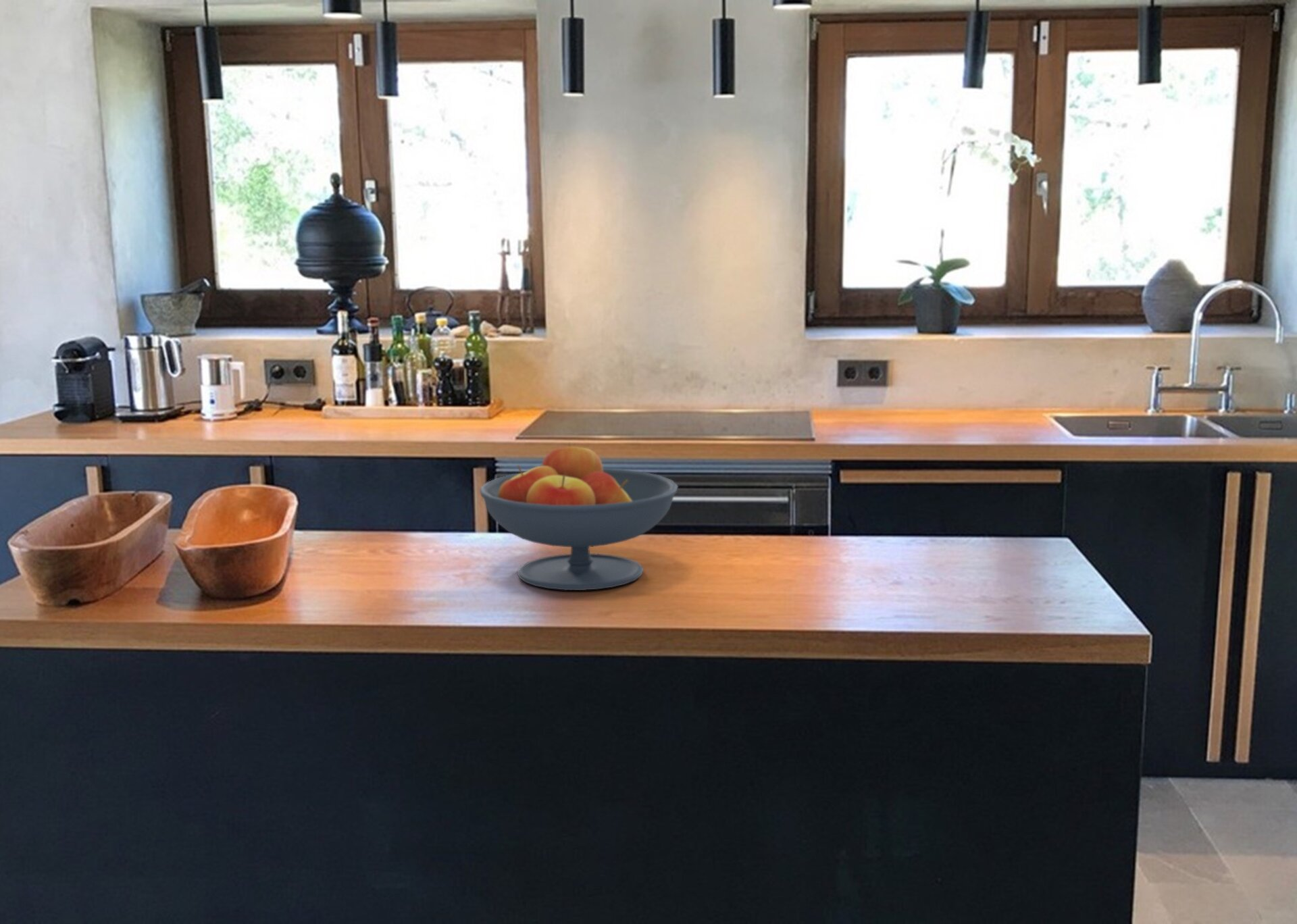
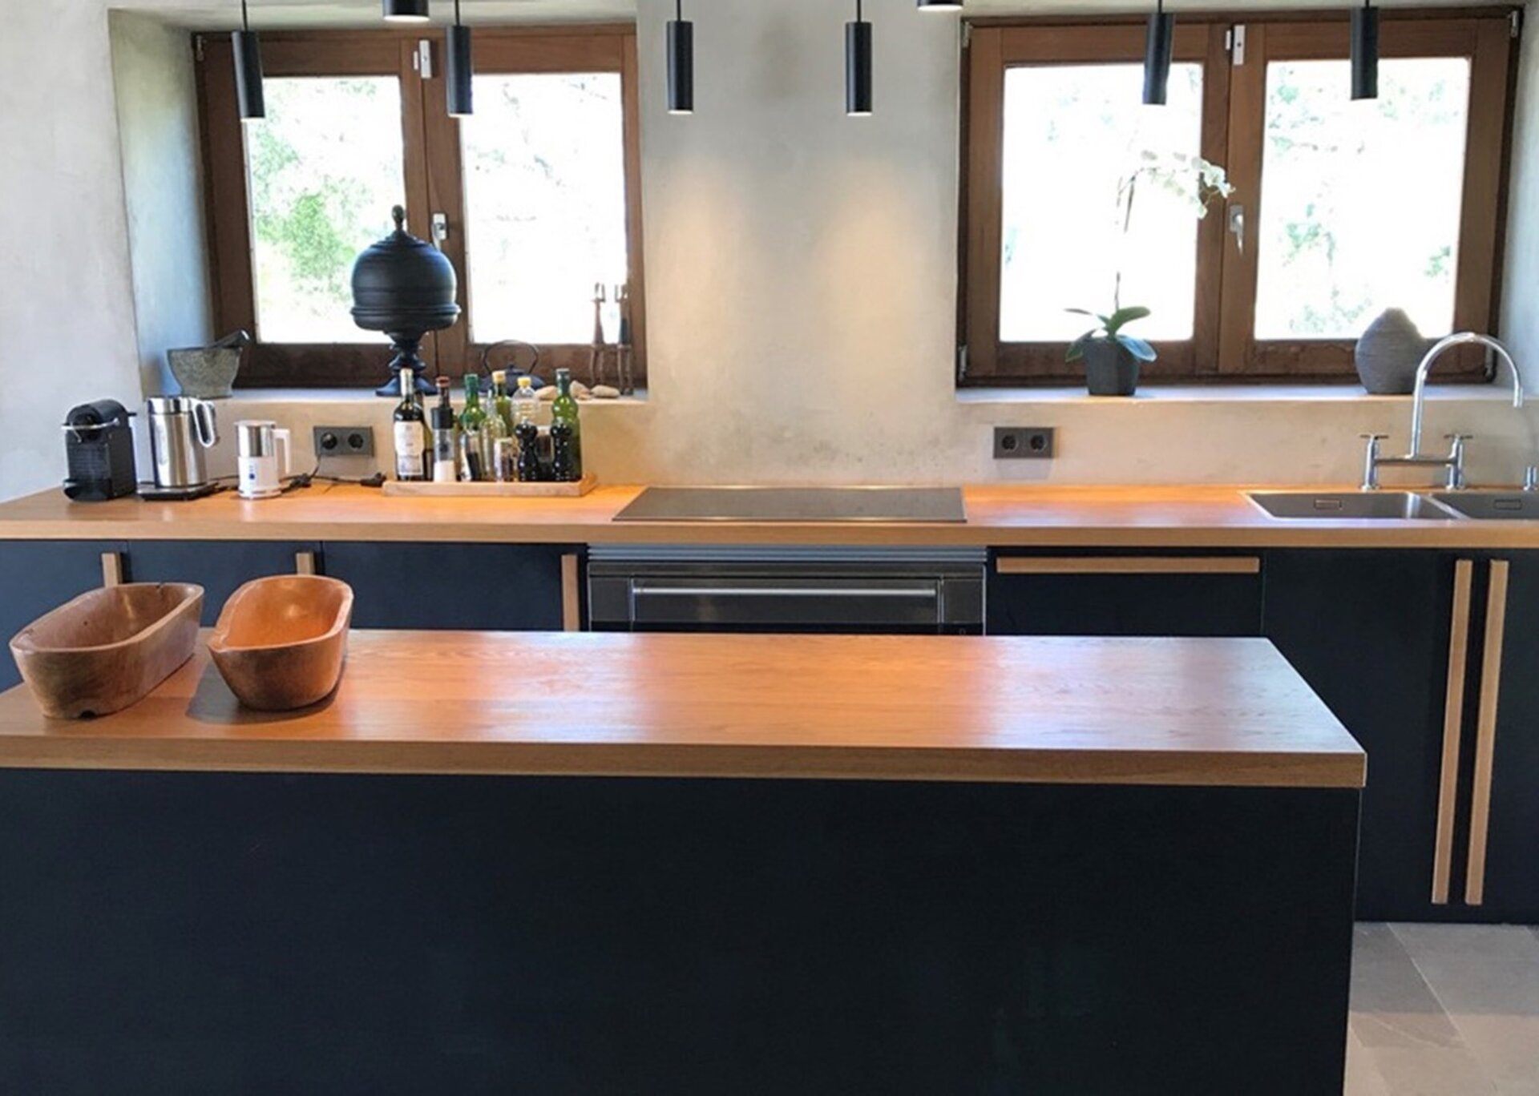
- fruit bowl (580, 514)
